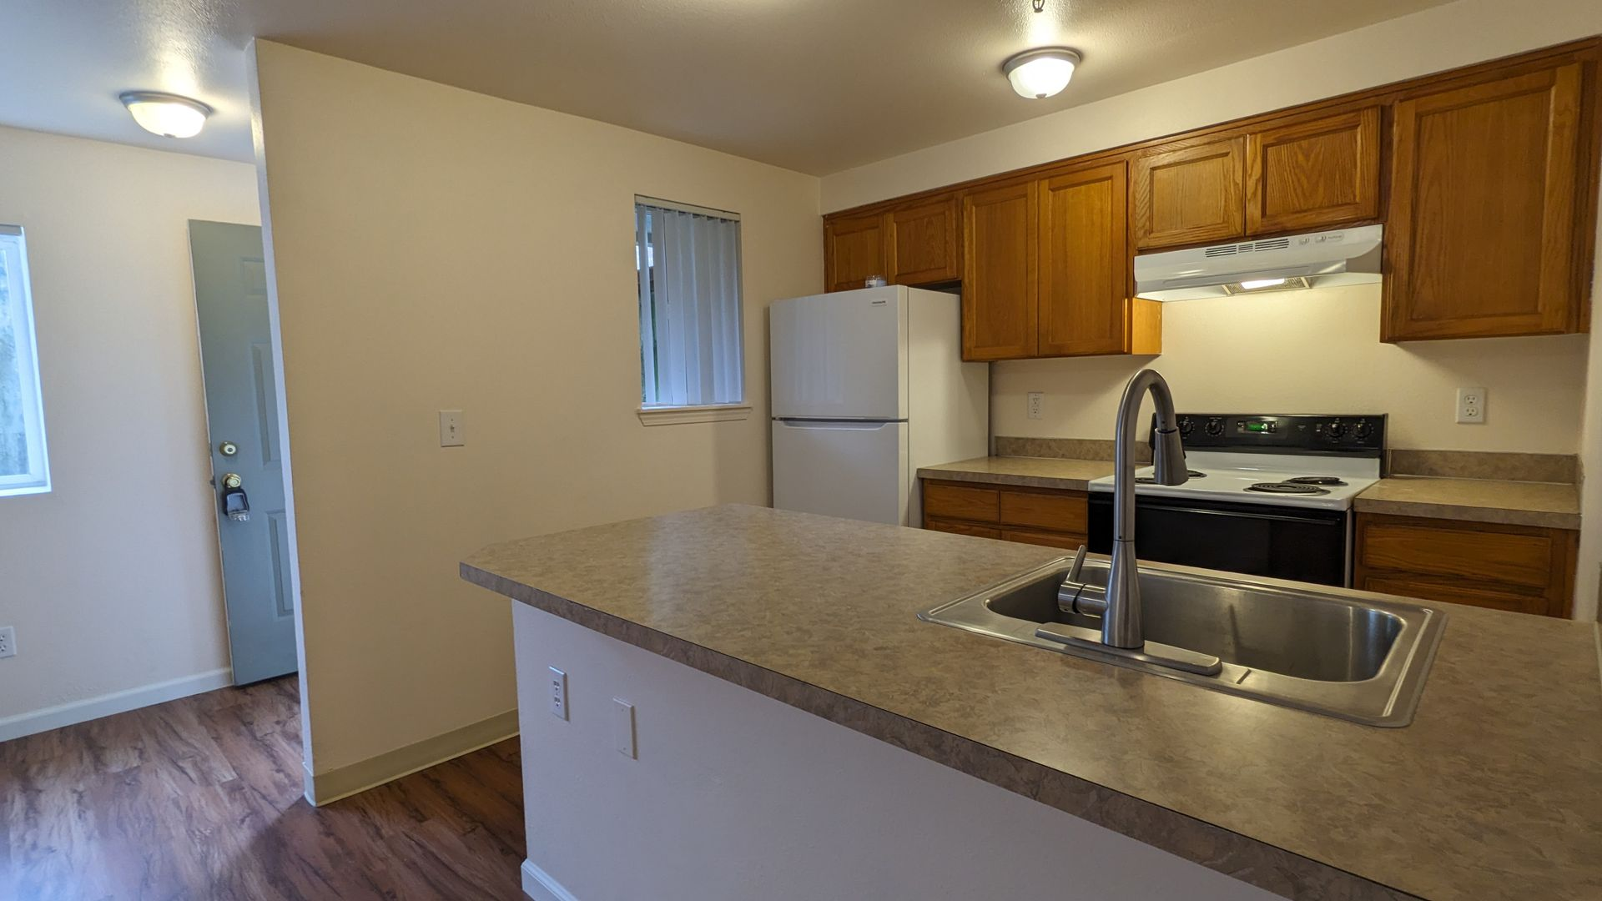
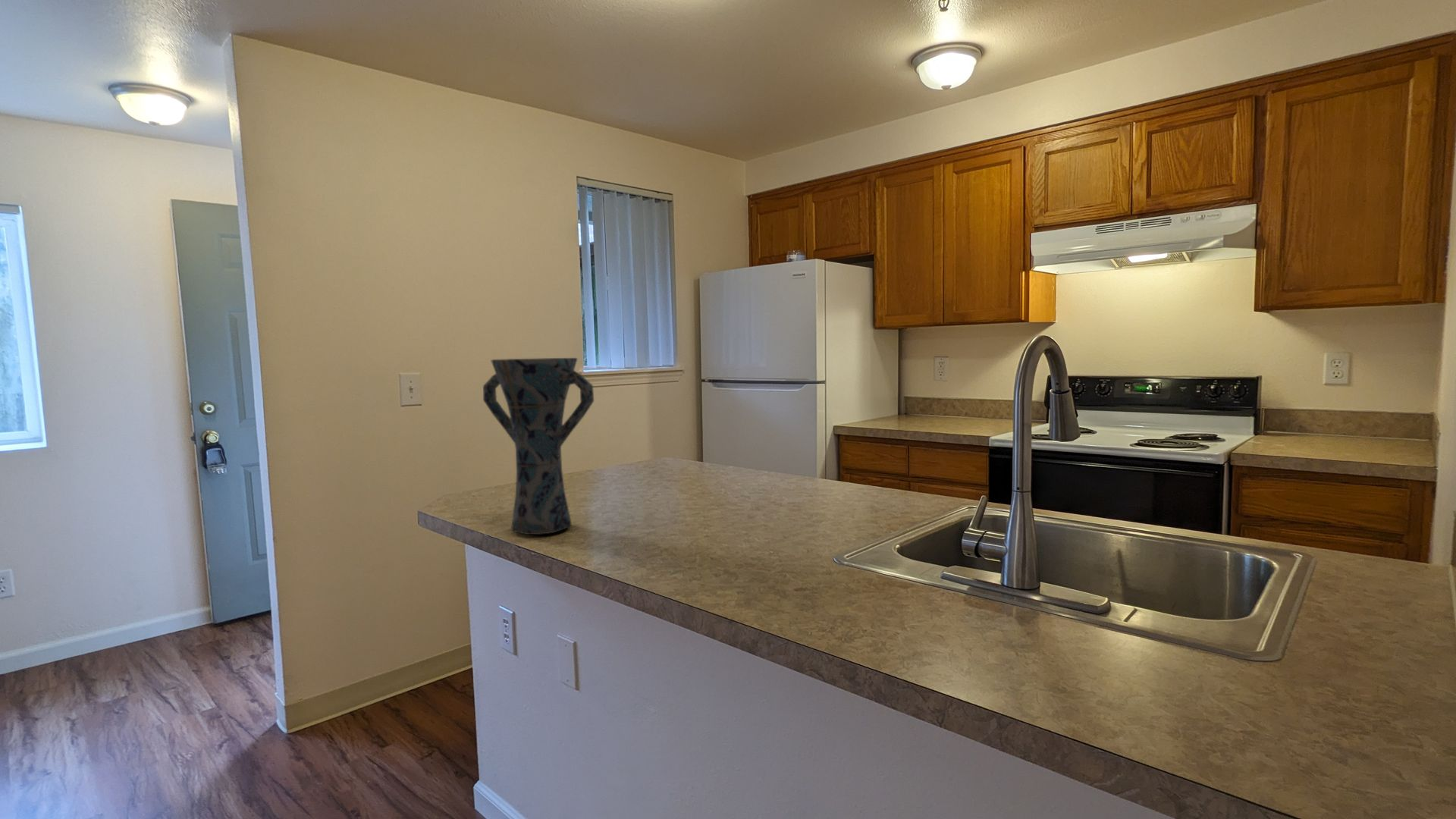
+ vase (538, 444)
